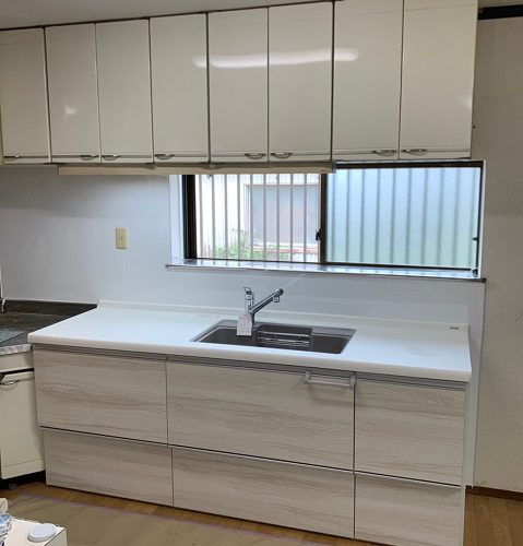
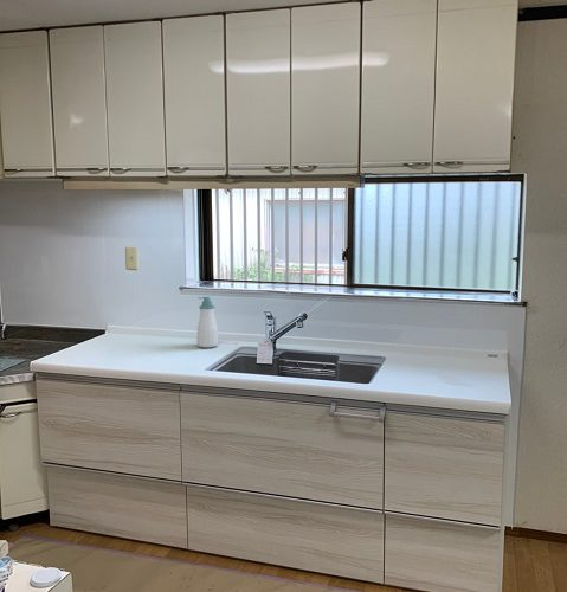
+ soap bottle (207, 321)
